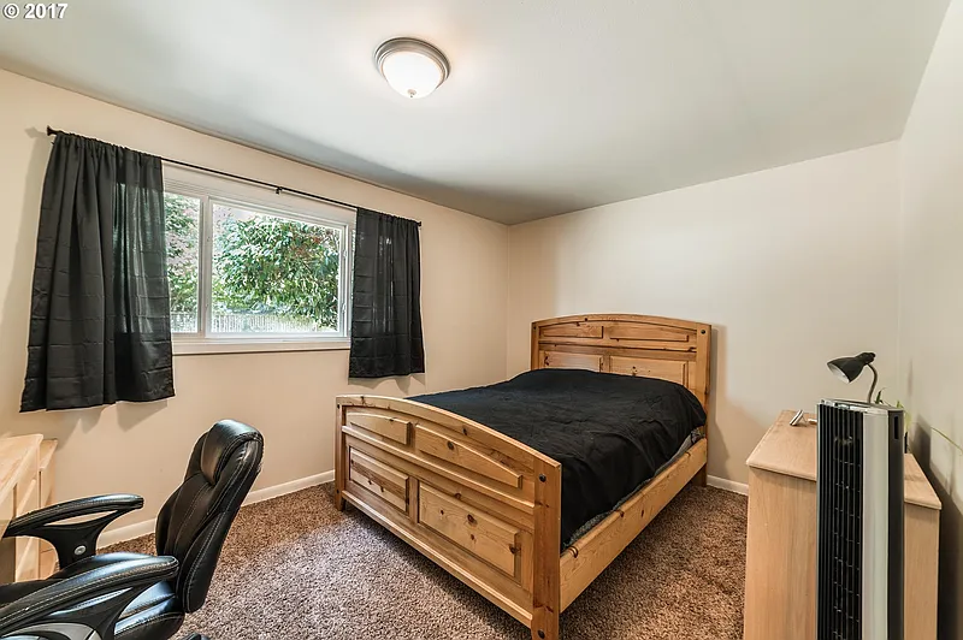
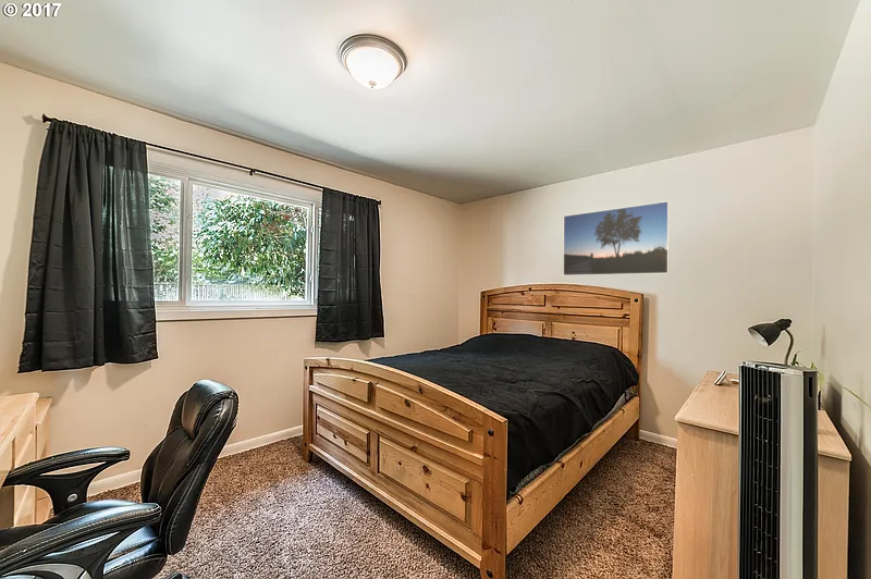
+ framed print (611, 242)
